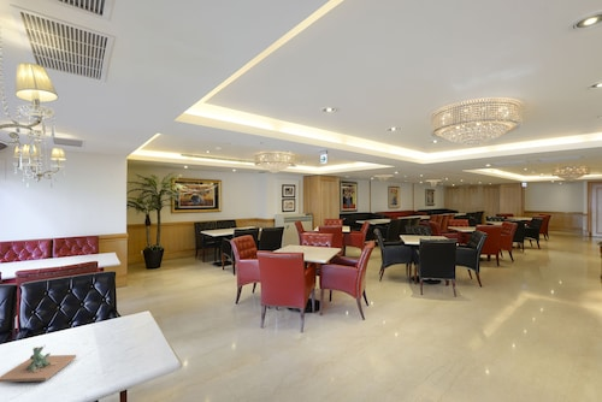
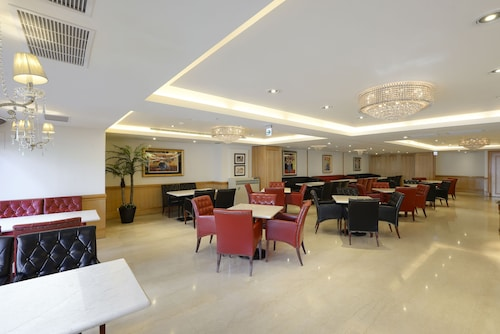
- architectural model (39, 356)
